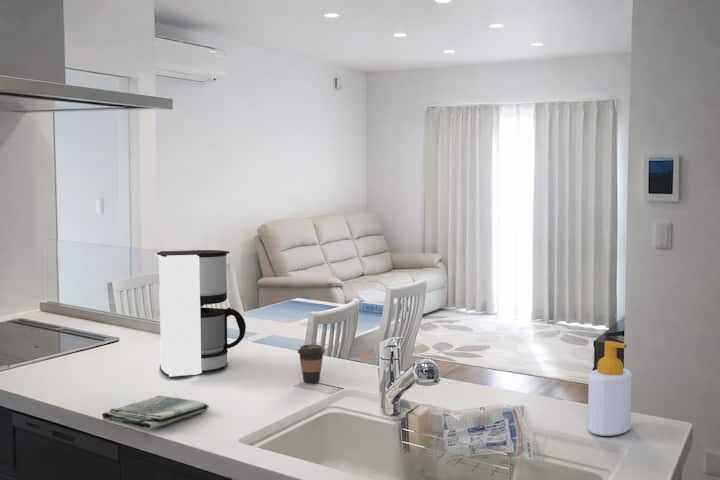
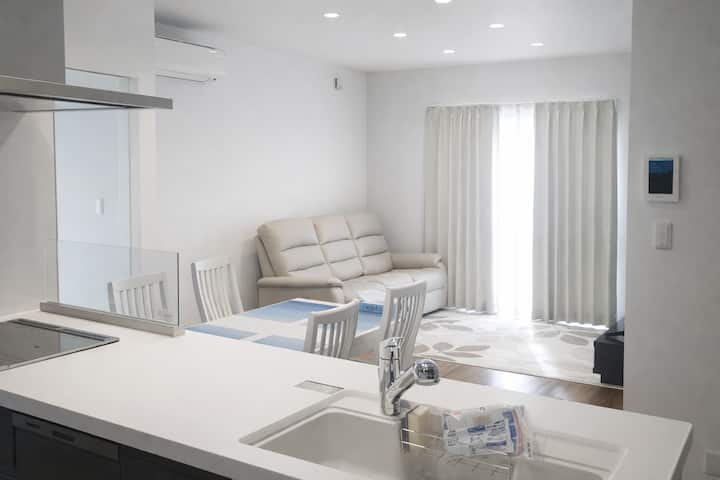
- coffee maker (202, 309)
- soap bottle (610, 385)
- dish towel (155, 409)
- coffee cup (311, 363)
